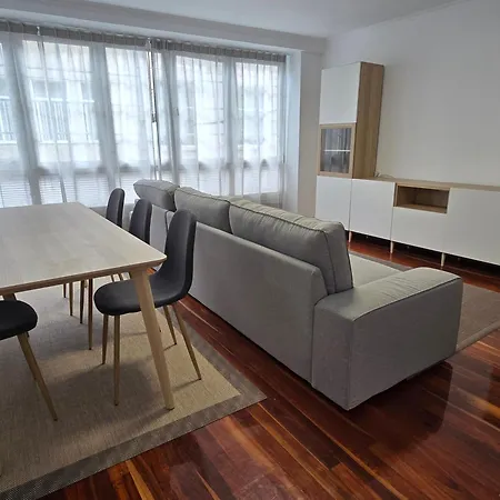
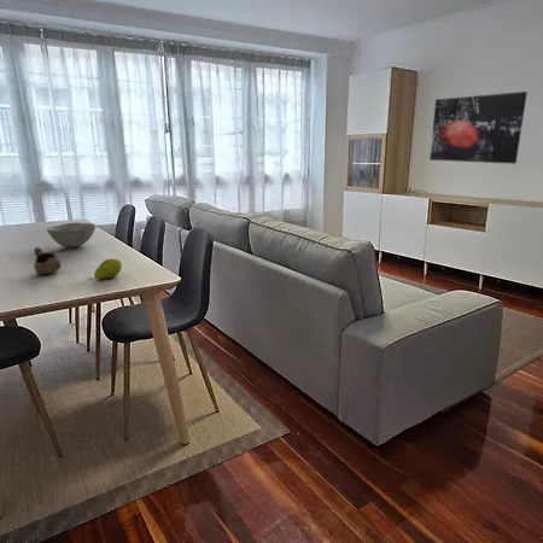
+ bowl (72, 237)
+ wall art (473, 129)
+ fruit (105, 268)
+ cup (46, 259)
